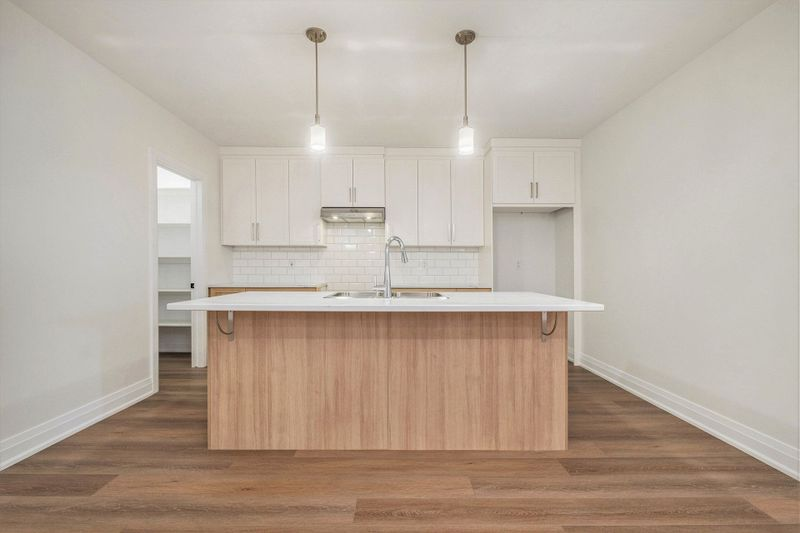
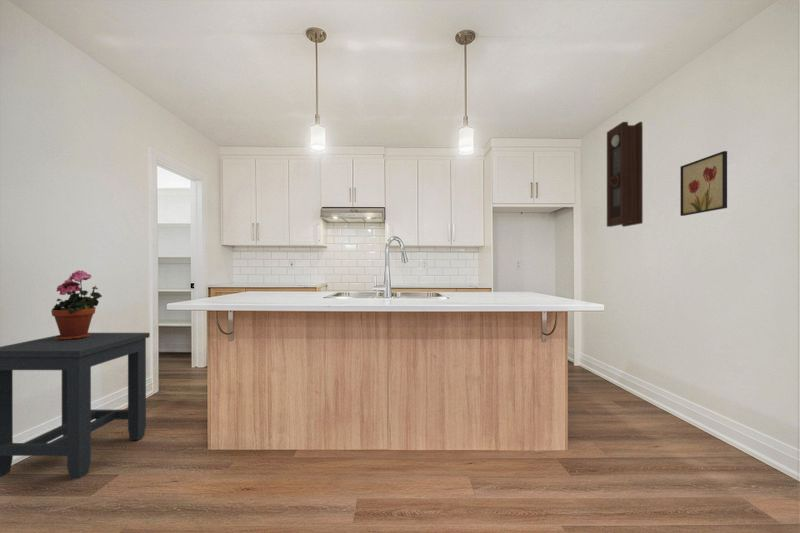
+ pendulum clock (619, 177)
+ potted plant (75, 303)
+ side table (75, 397)
+ wall art (703, 185)
